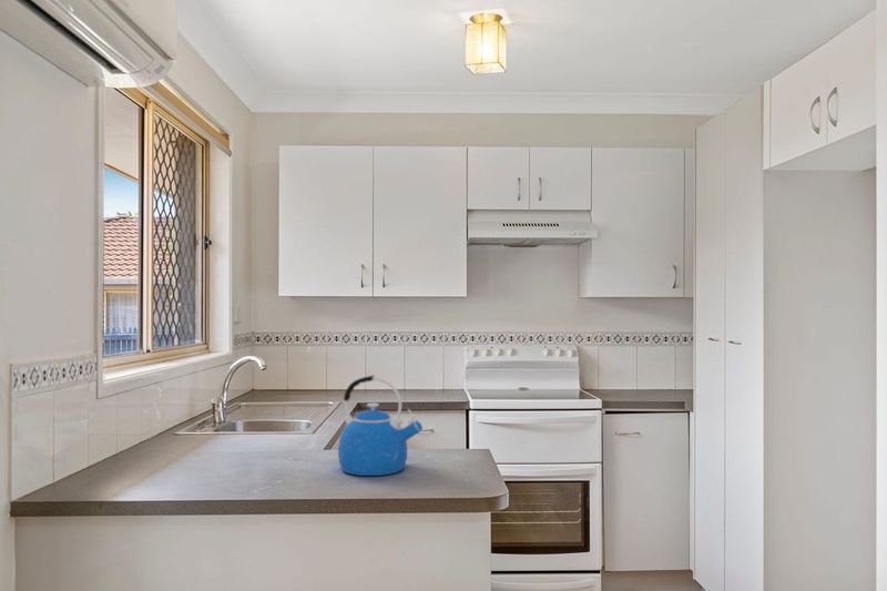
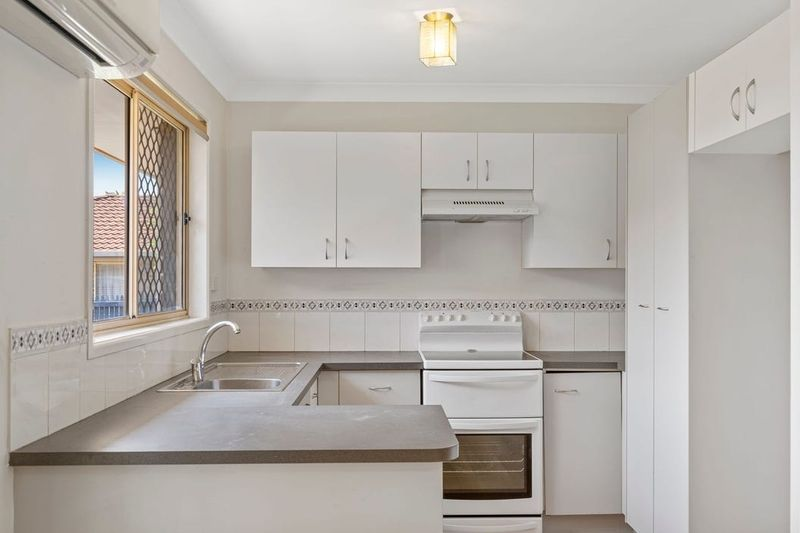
- kettle (380, 422)
